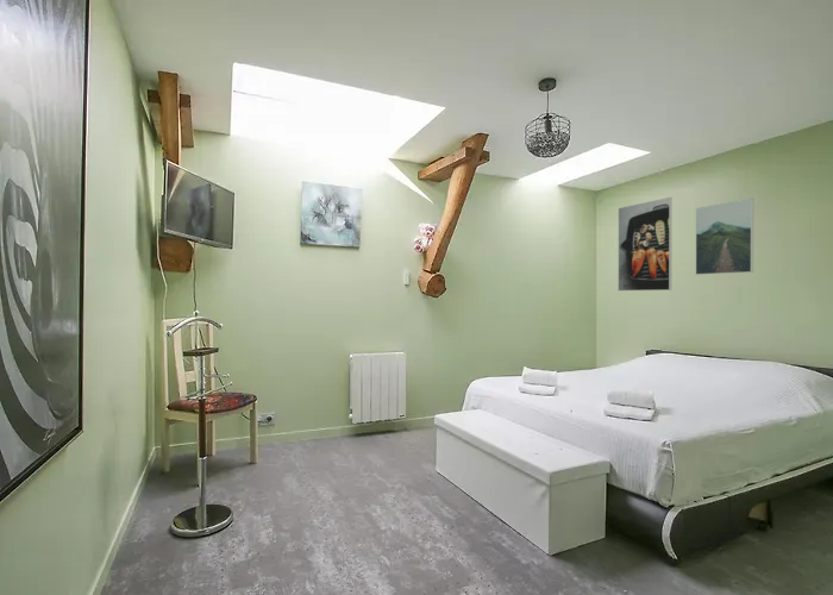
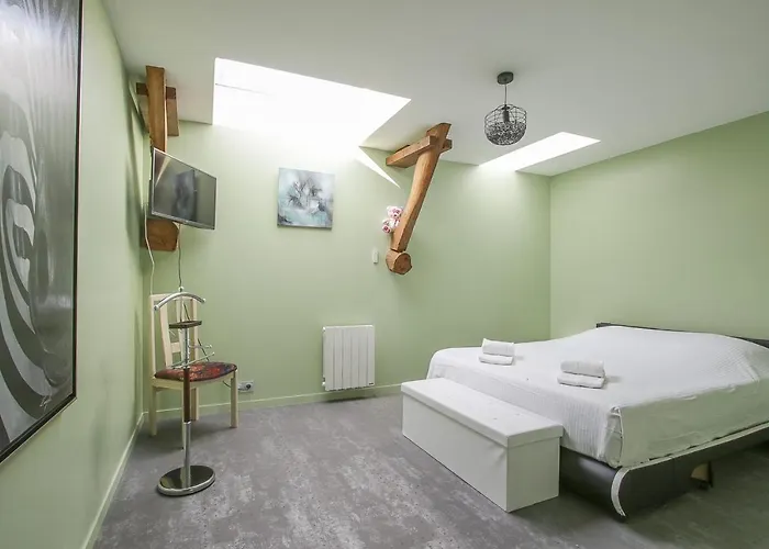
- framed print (722, 238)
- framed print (643, 246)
